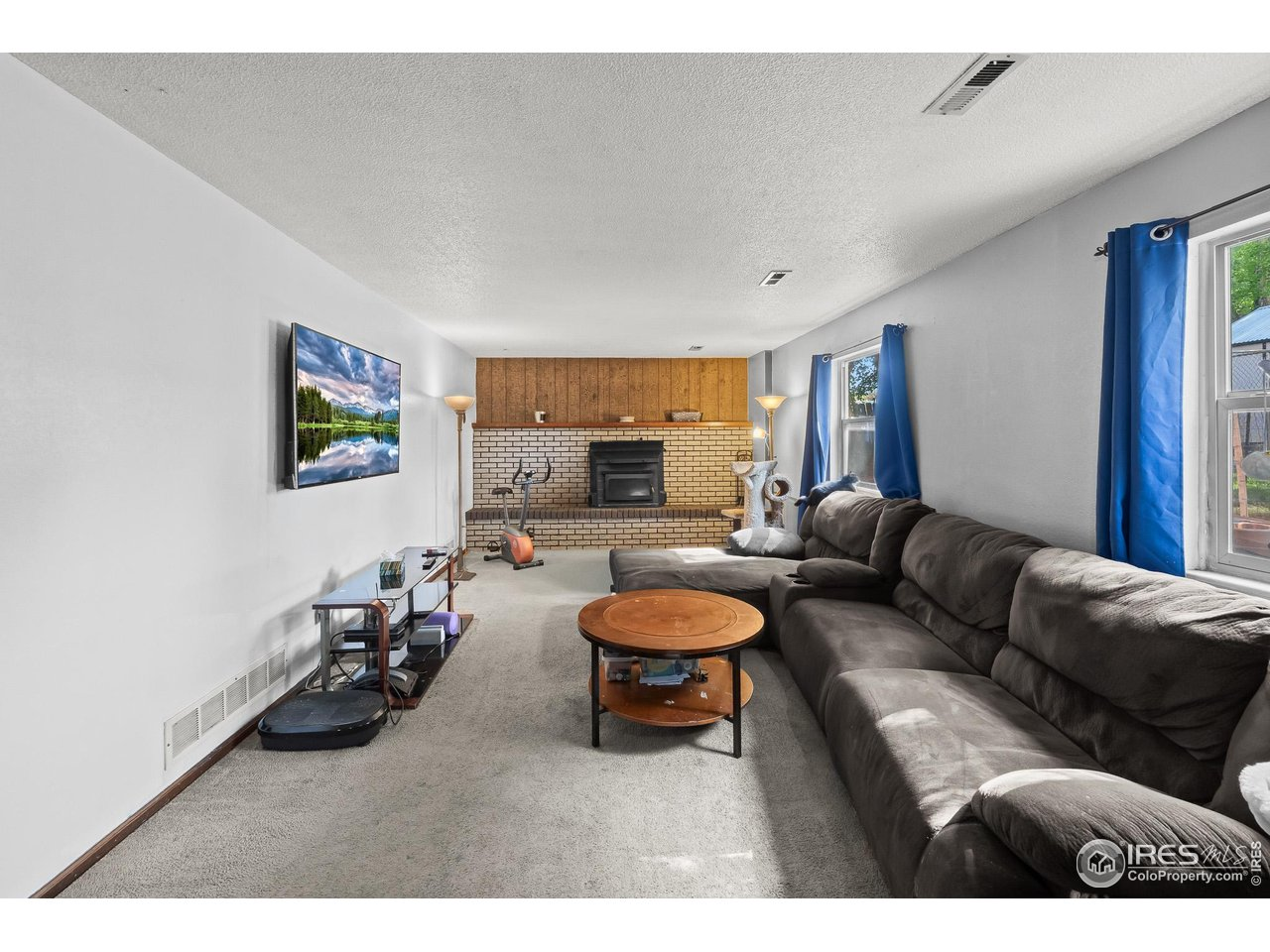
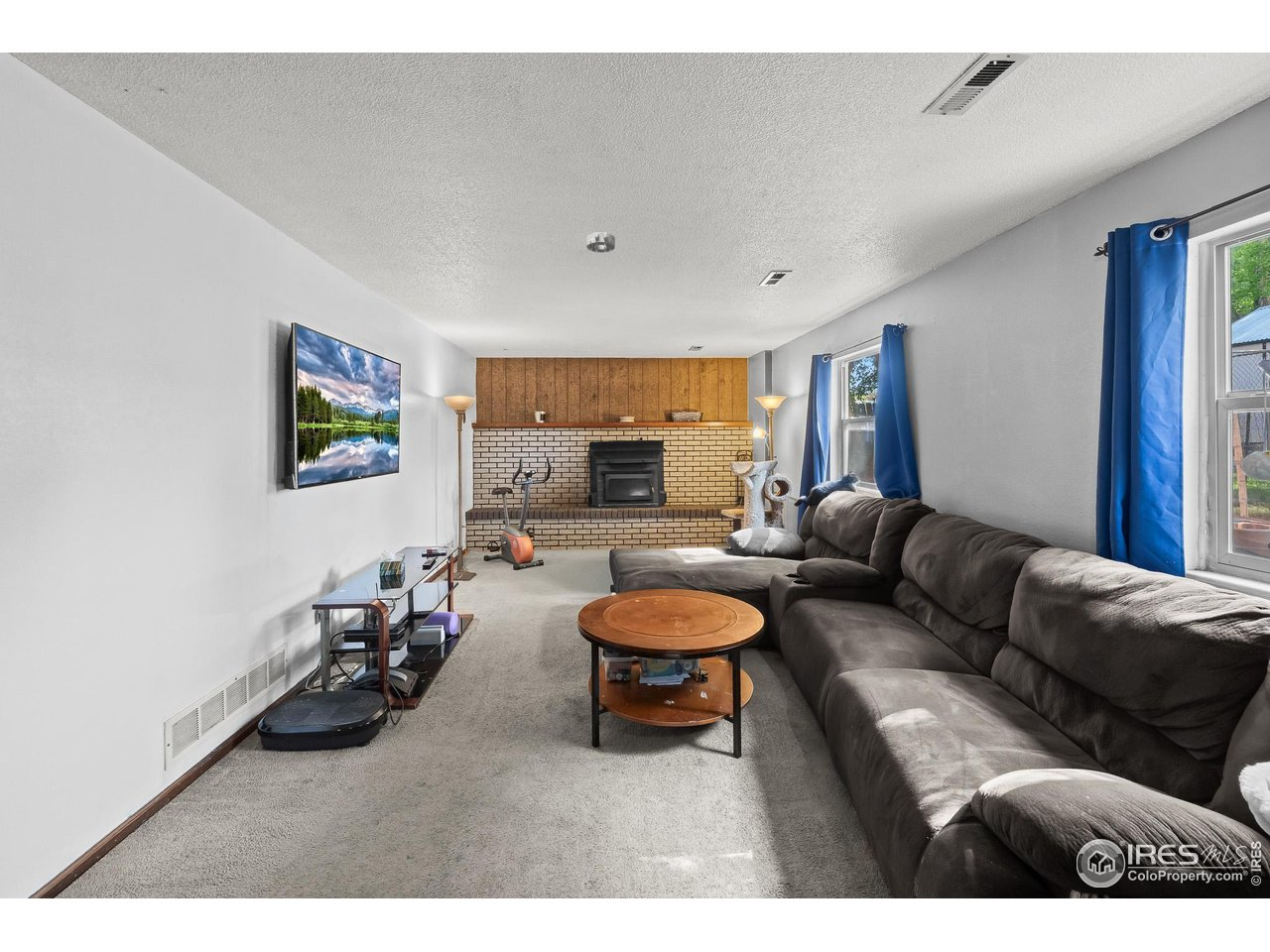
+ smoke detector (600, 241)
